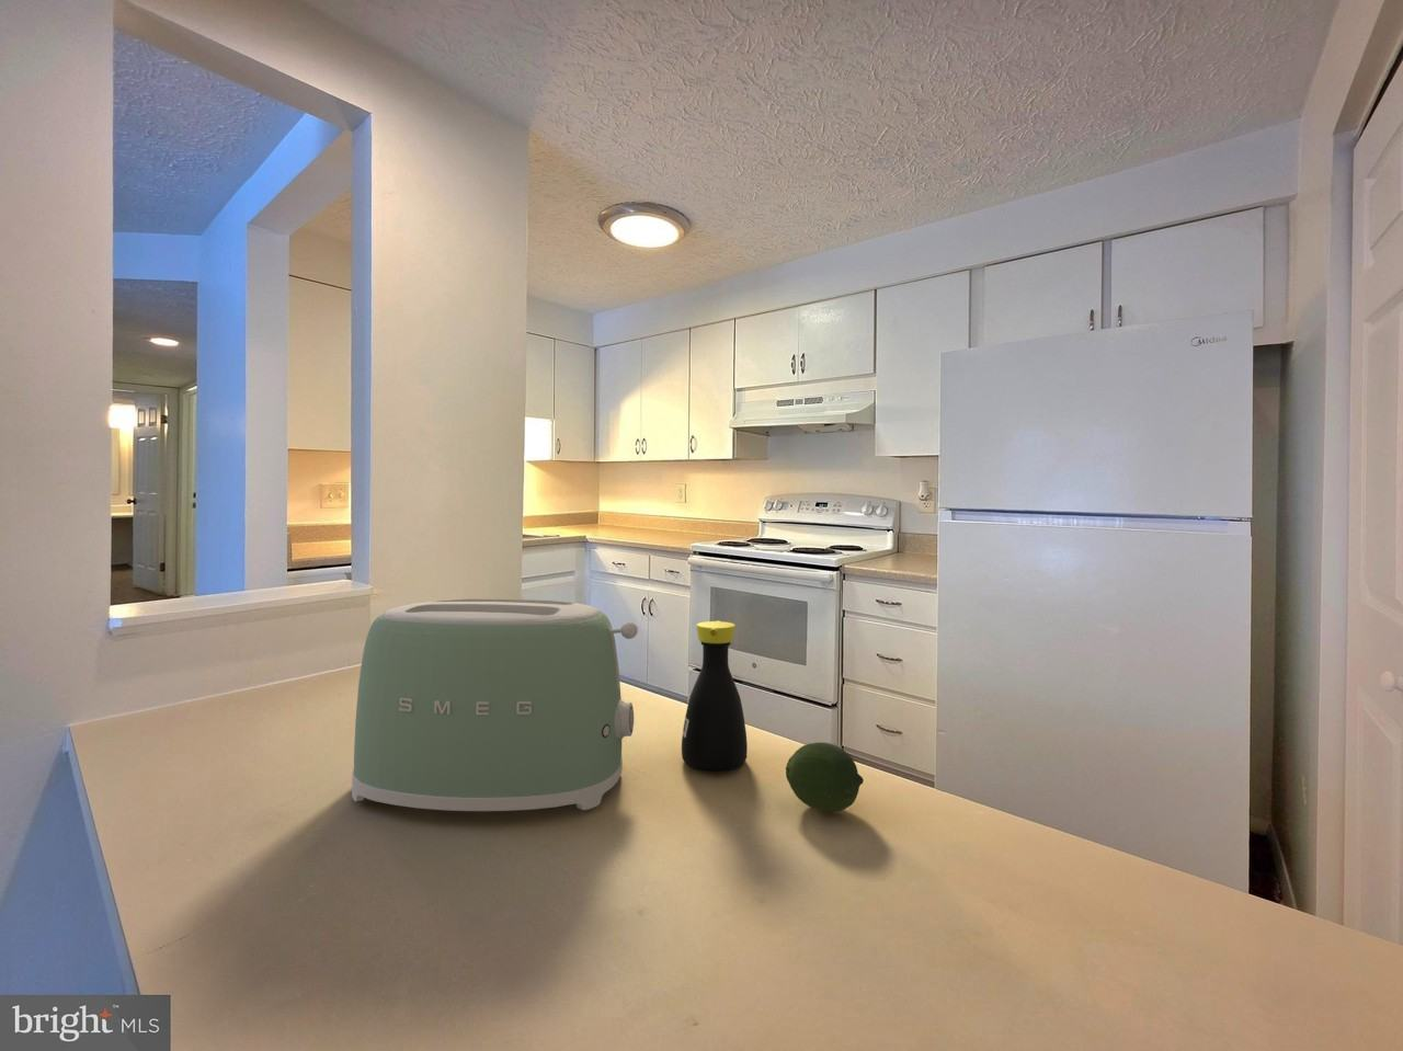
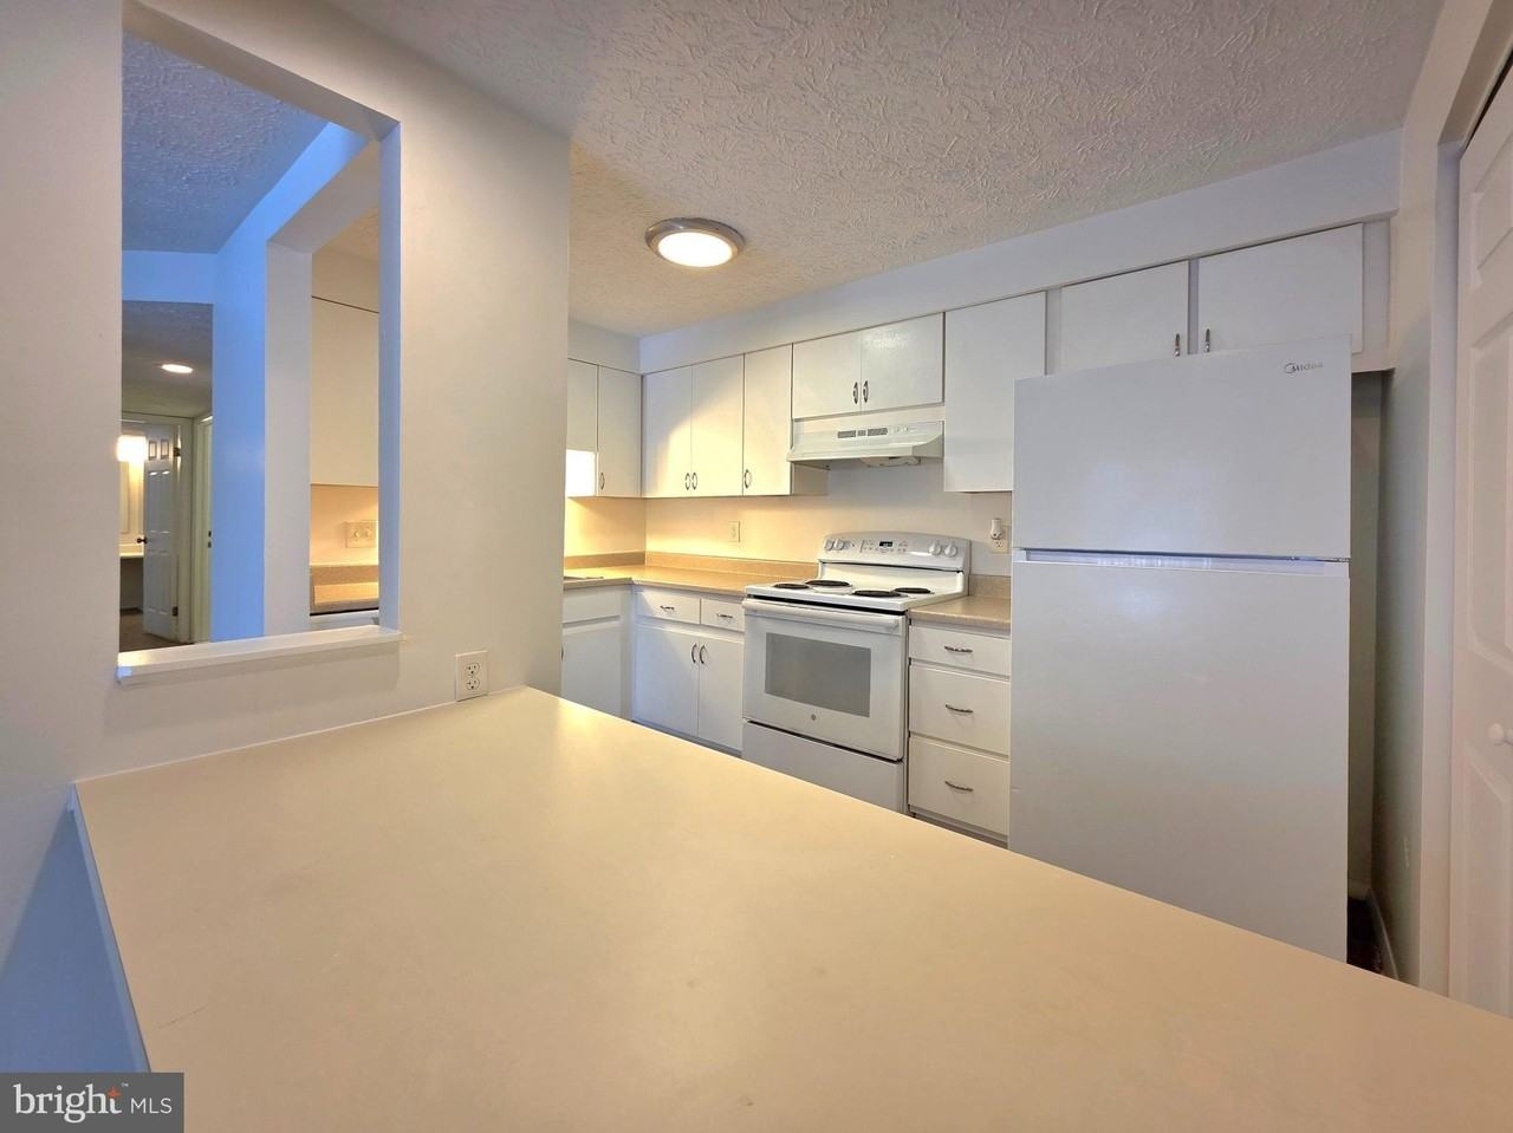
- fruit (822, 776)
- toaster (493, 691)
- bottle (714, 691)
